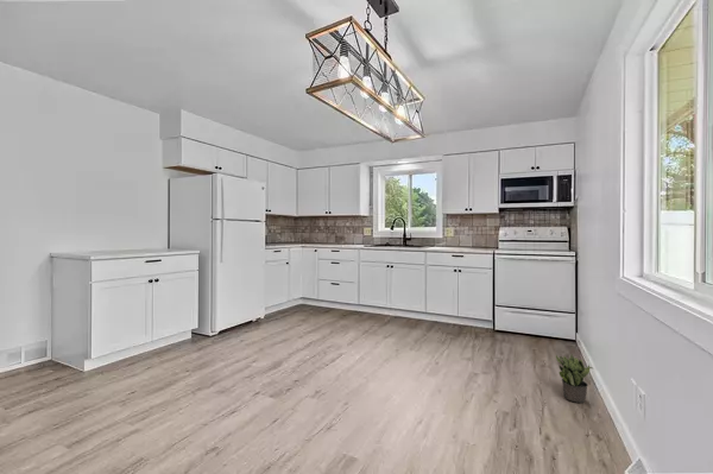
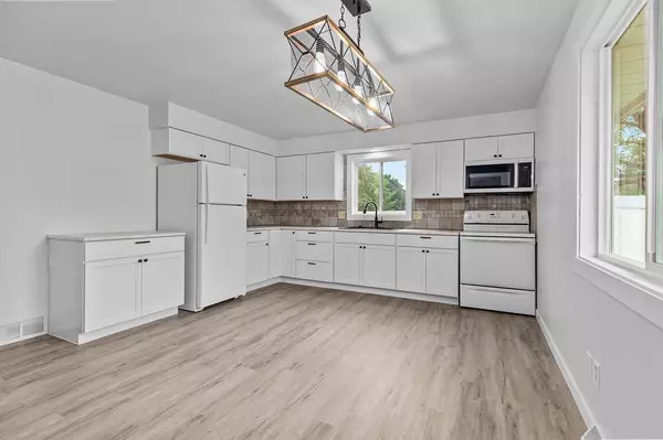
- potted plant (575, 374)
